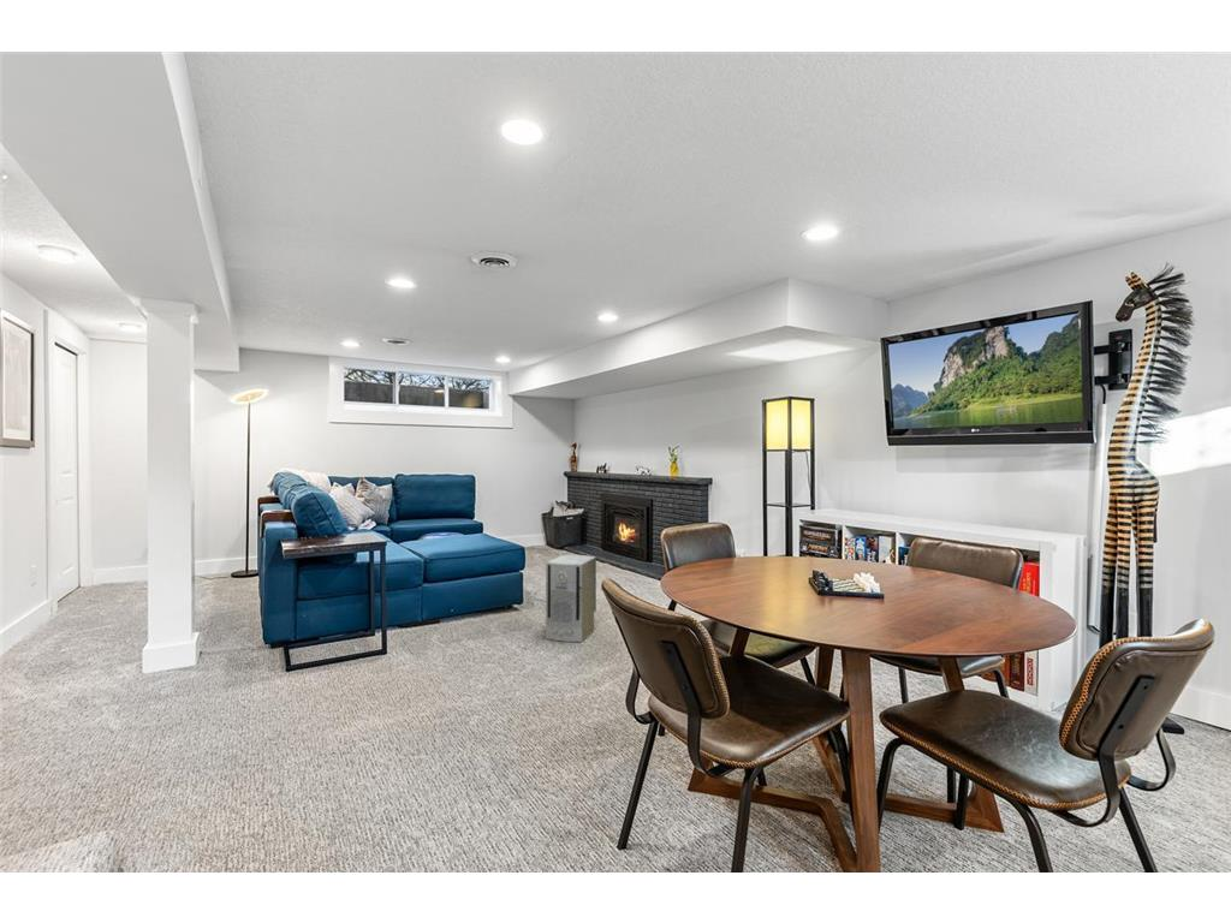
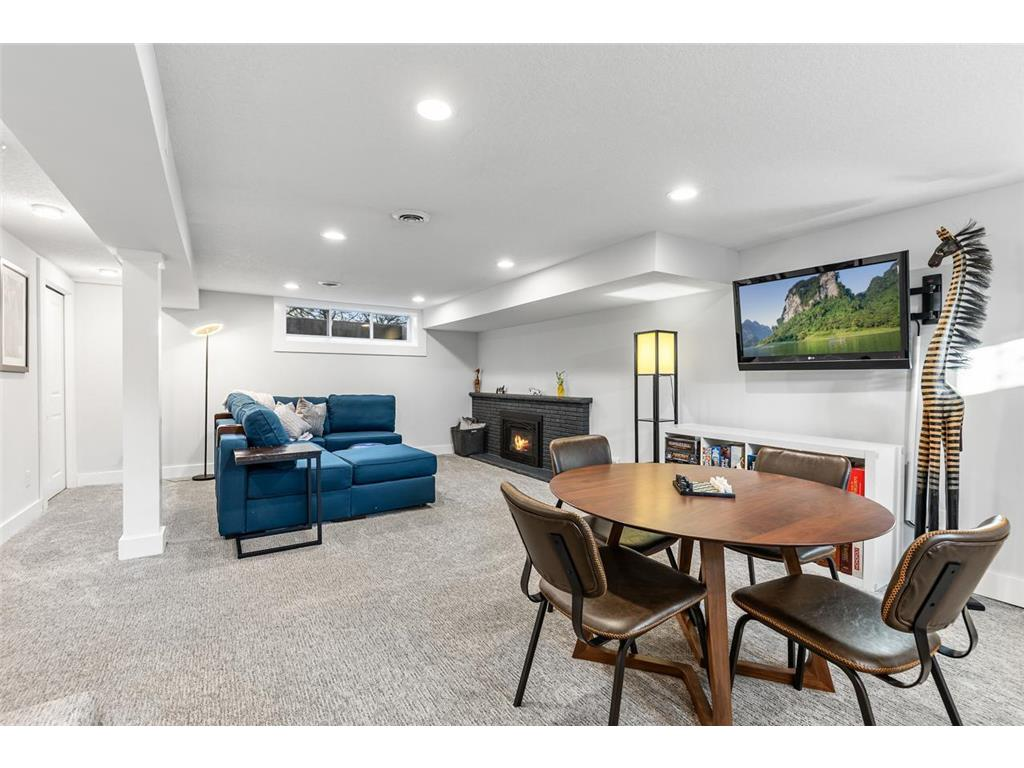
- air purifier (571, 596)
